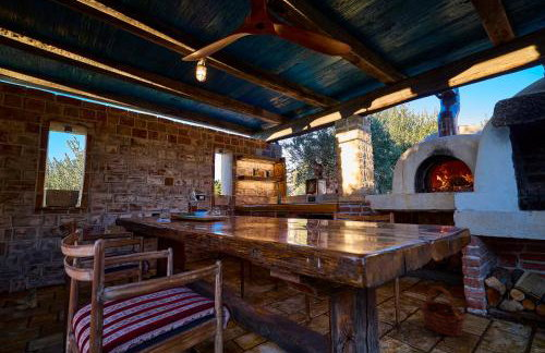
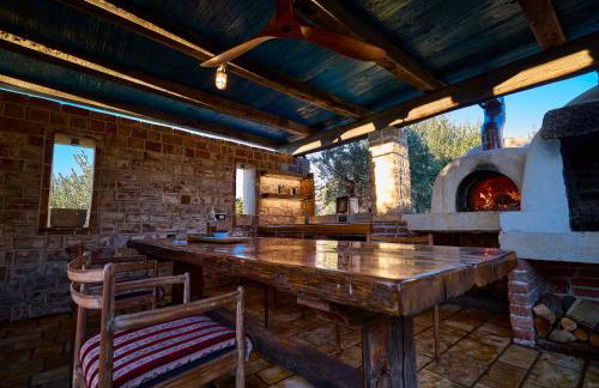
- basket (441, 306)
- boots (26, 297)
